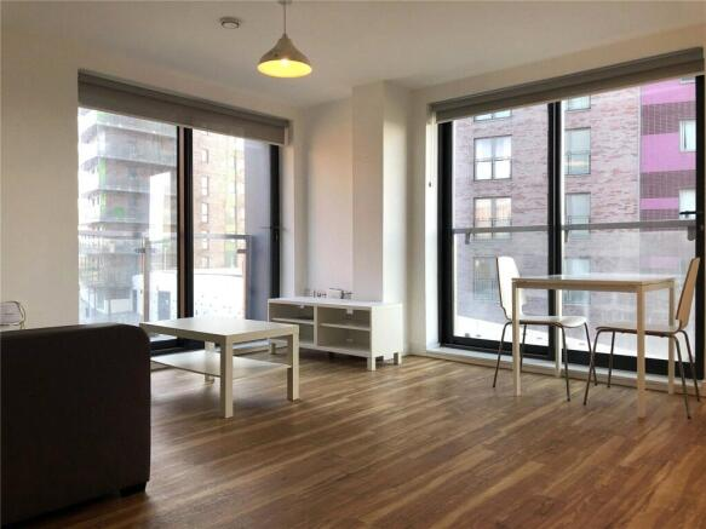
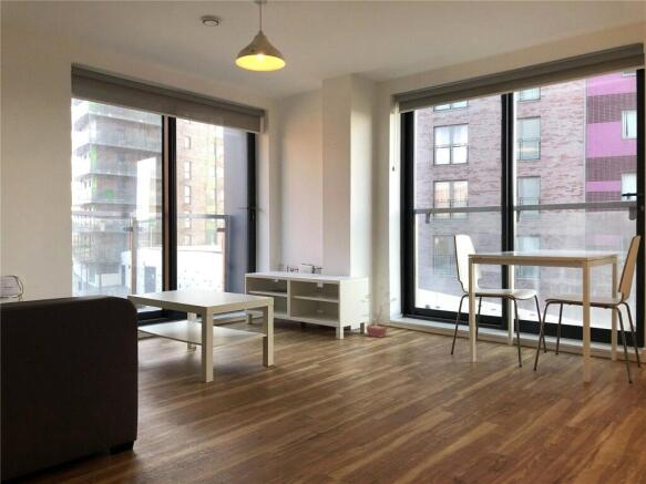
+ potted plant (380, 311)
